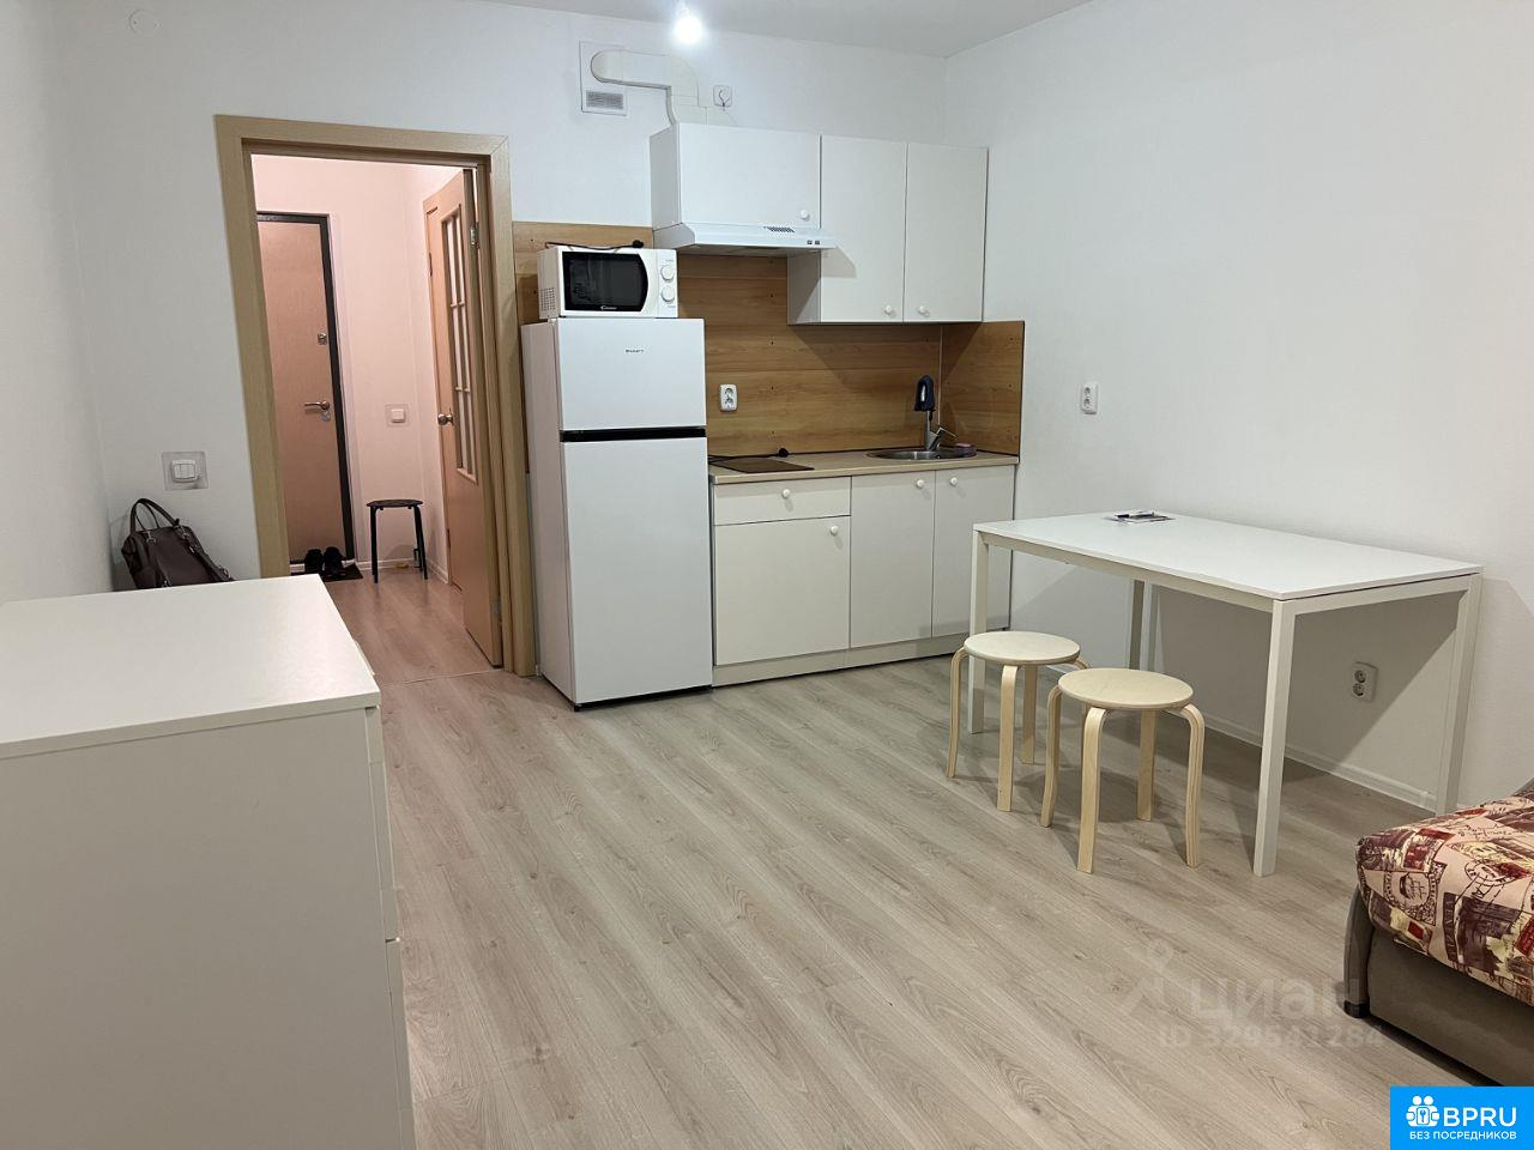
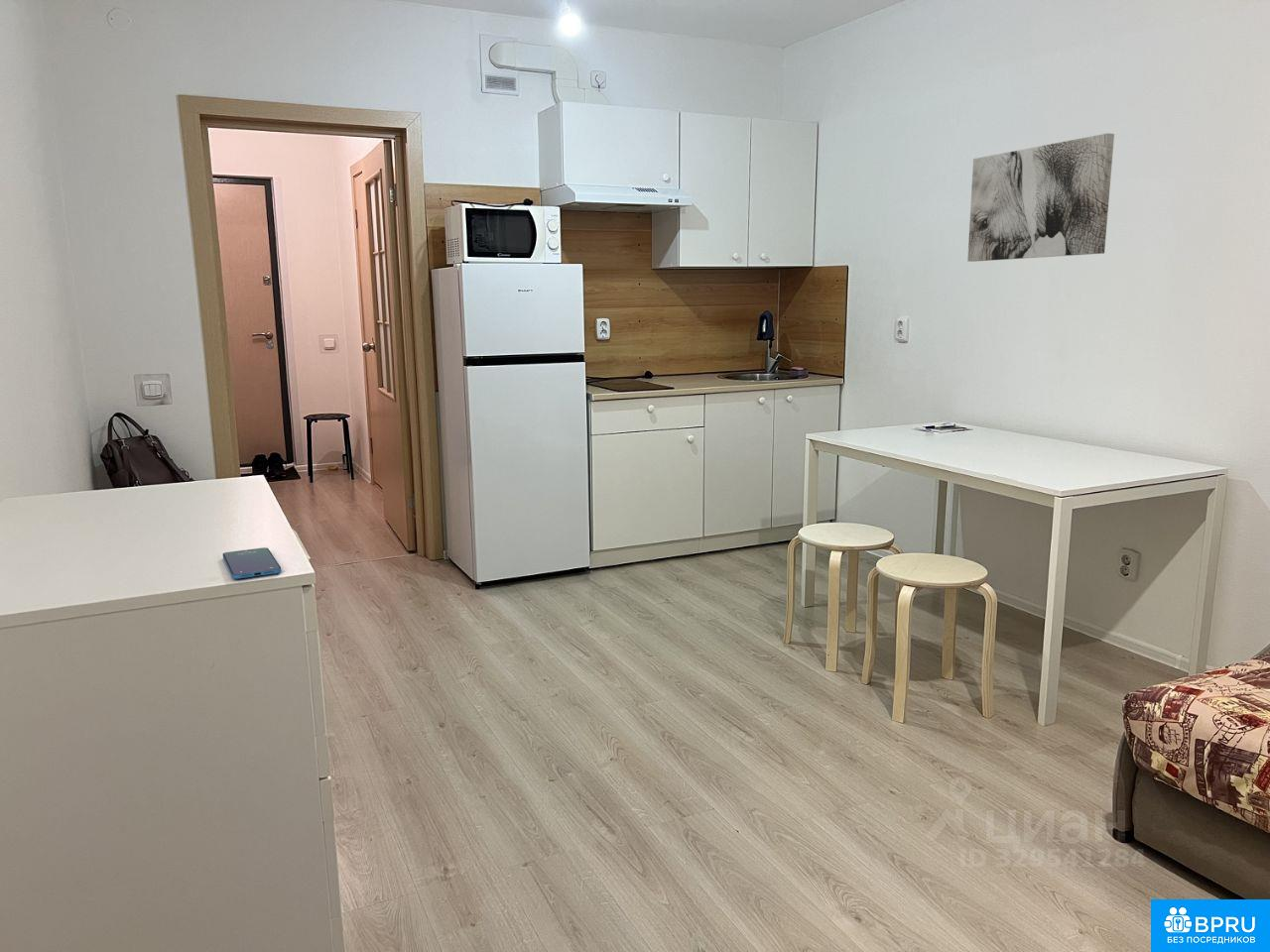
+ wall art (1034, 202)
+ smartphone (251, 562)
